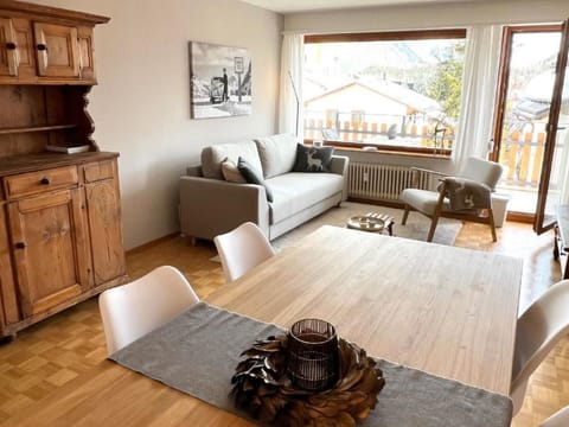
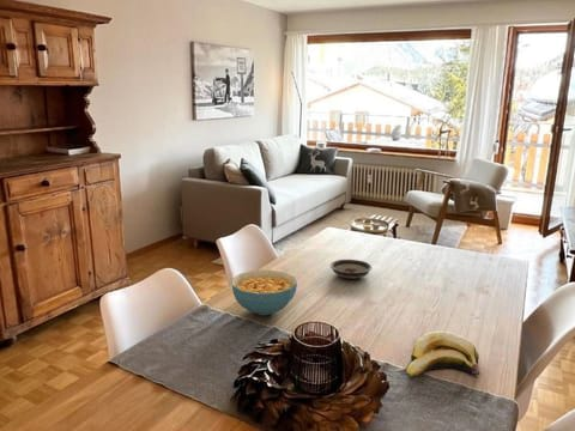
+ banana (444, 354)
+ cereal bowl (264, 296)
+ saucer (350, 269)
